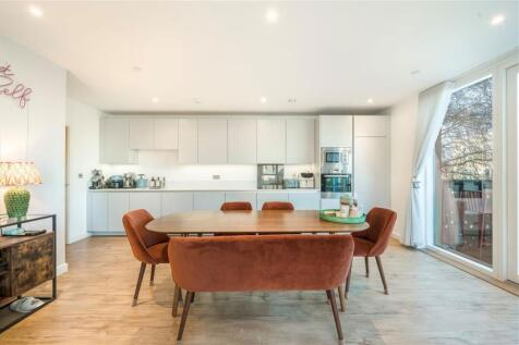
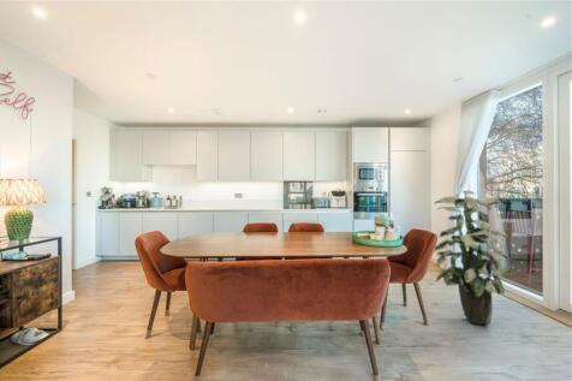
+ indoor plant (469, 254)
